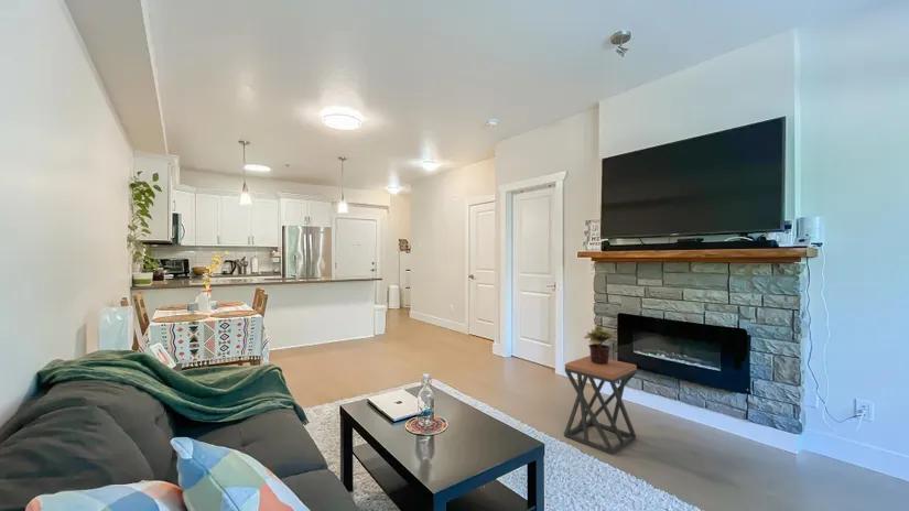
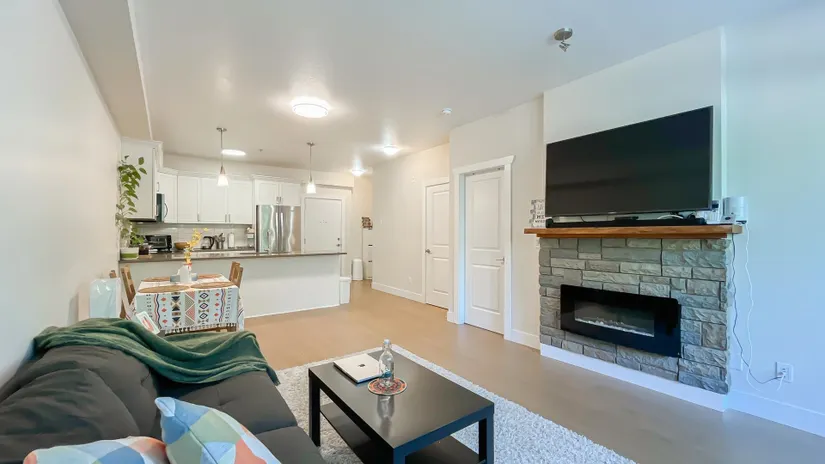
- stool (599, 400)
- potted plant (598, 343)
